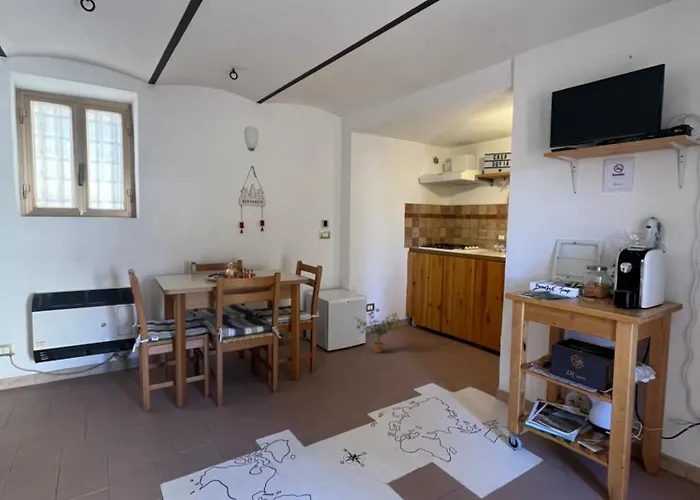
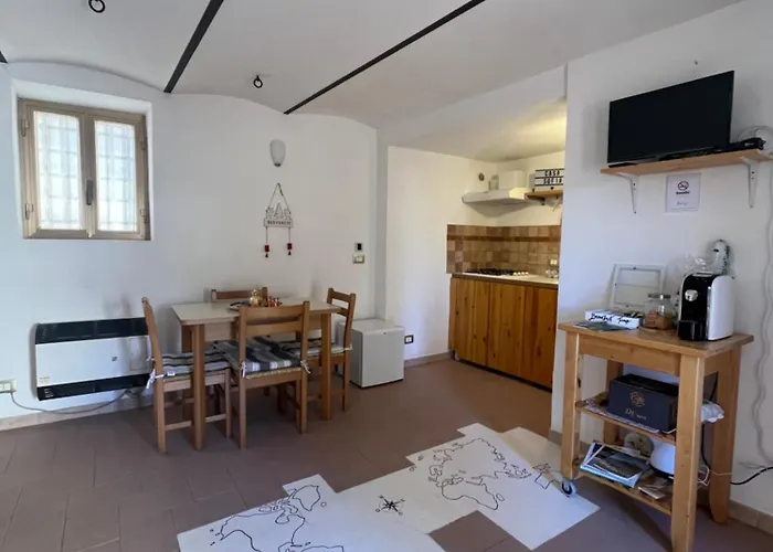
- potted plant (378, 330)
